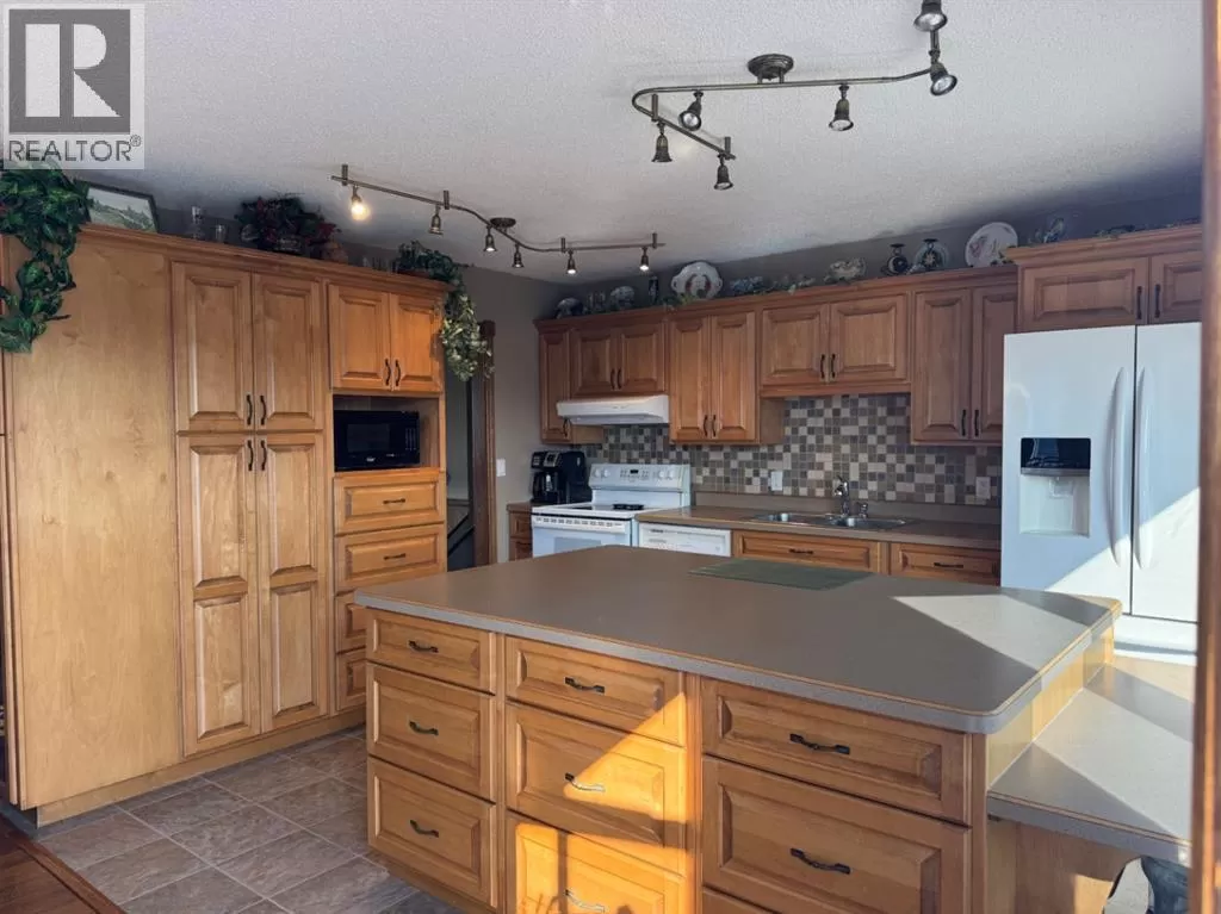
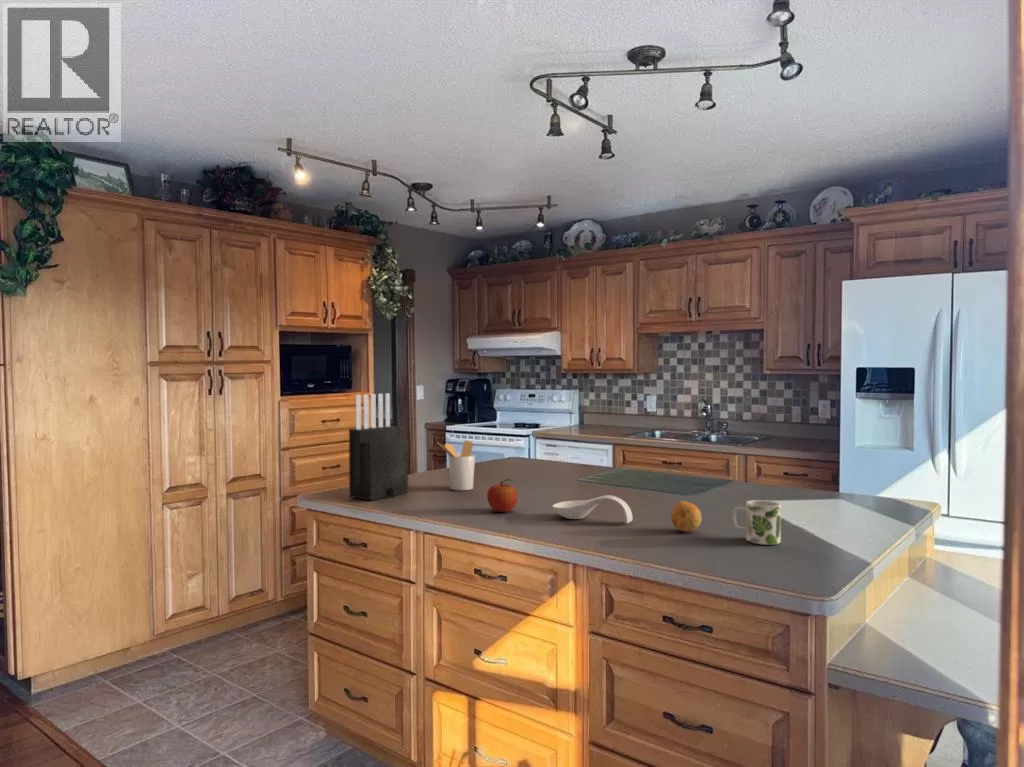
+ knife block (381, 444)
+ spoon rest (591, 506)
+ utensil holder (455, 464)
+ mug (755, 520)
+ fruit (686, 516)
+ fruit (502, 494)
